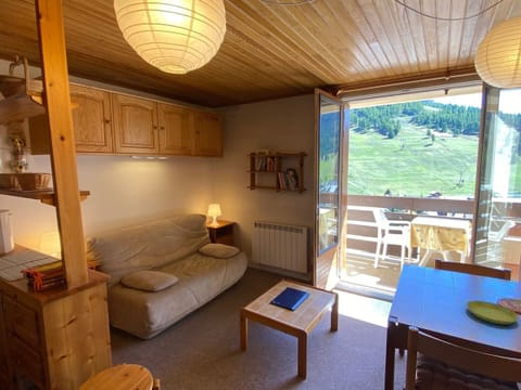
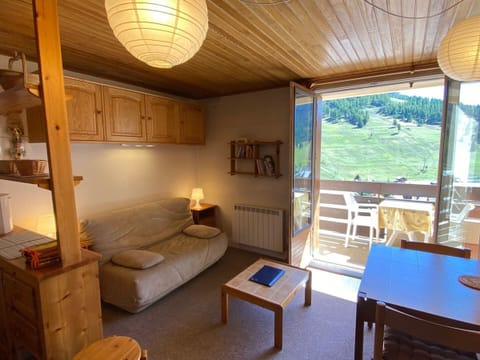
- saucer (491, 313)
